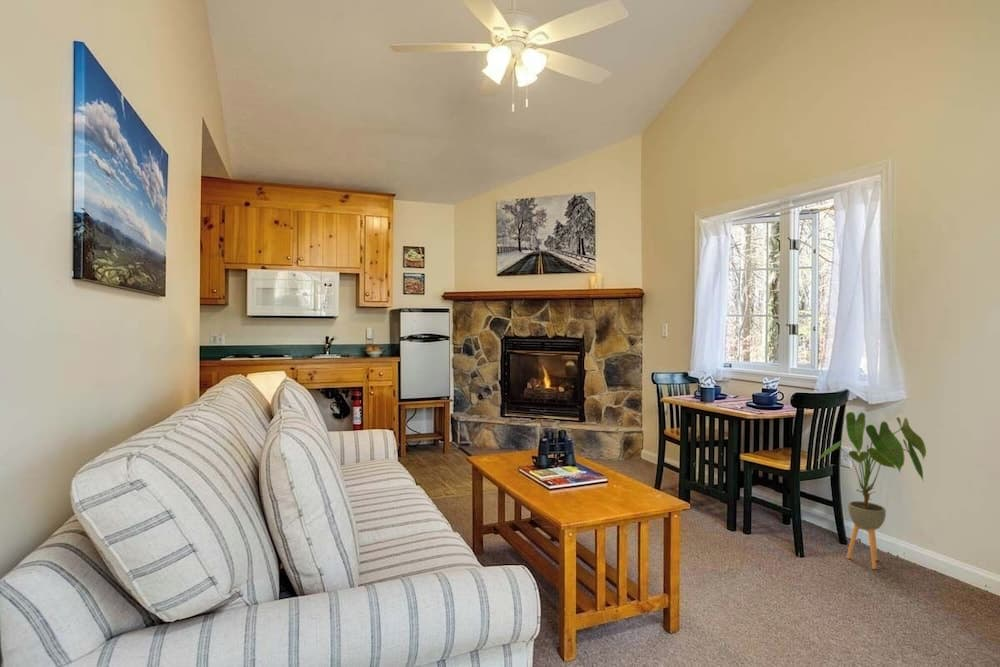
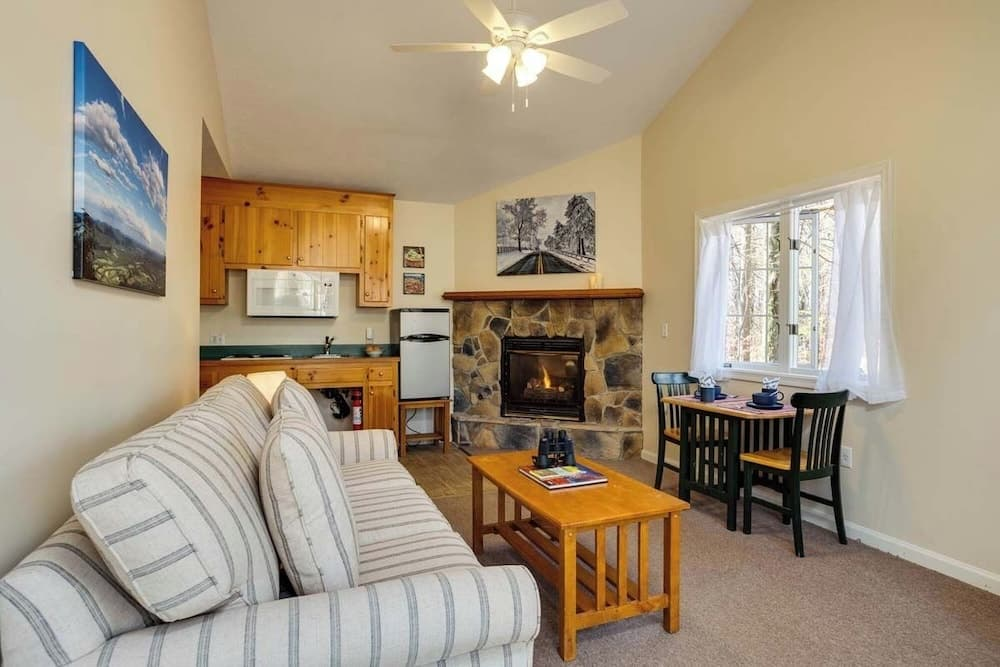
- house plant (874, 492)
